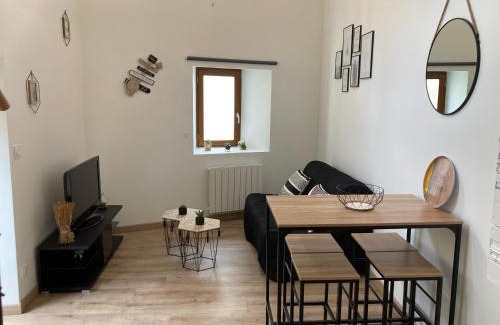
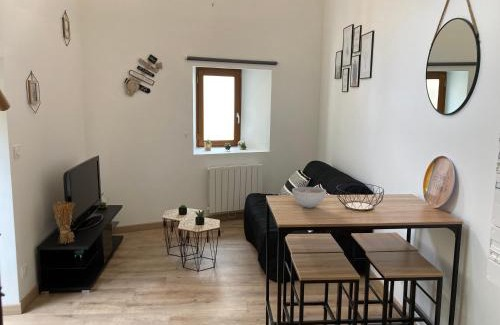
+ bowl (308, 198)
